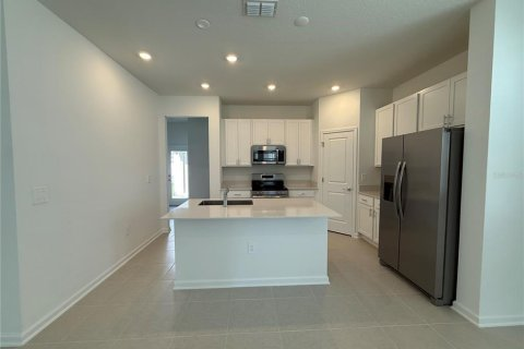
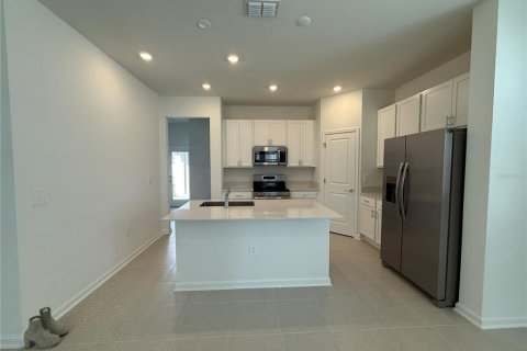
+ boots (46, 326)
